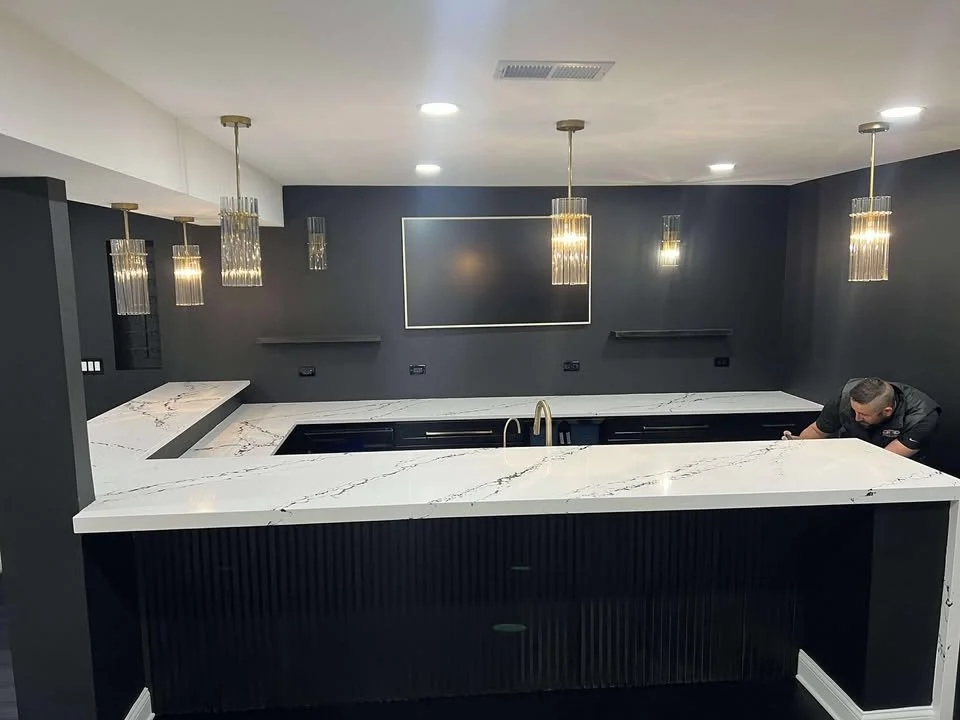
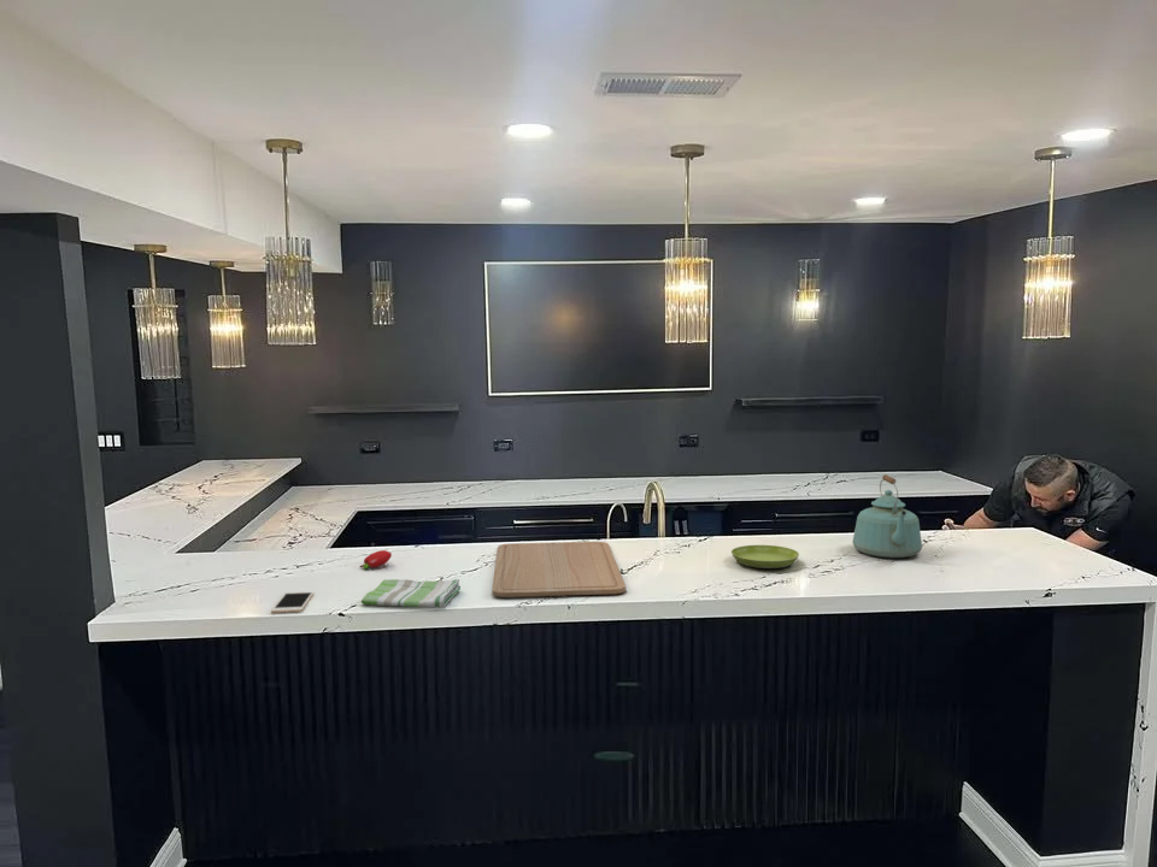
+ saucer (764, 556)
+ kettle (889, 515)
+ chopping board (556, 566)
+ dish towel (412, 591)
+ fruit (375, 559)
+ cell phone (293, 601)
